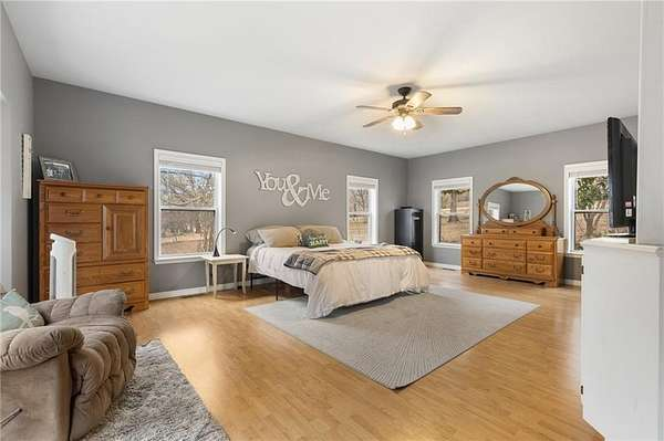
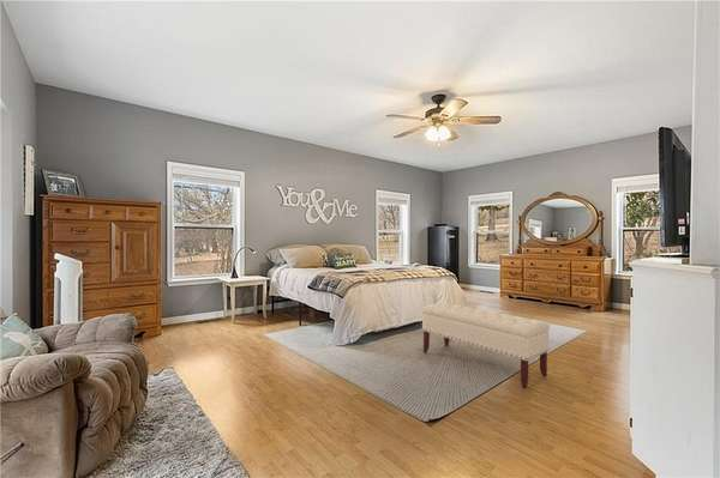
+ bench (479, 338)
